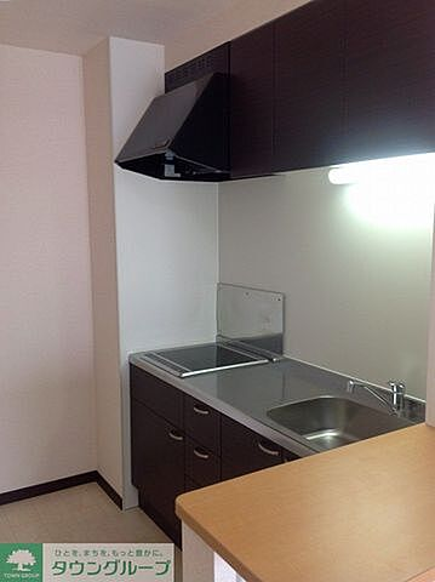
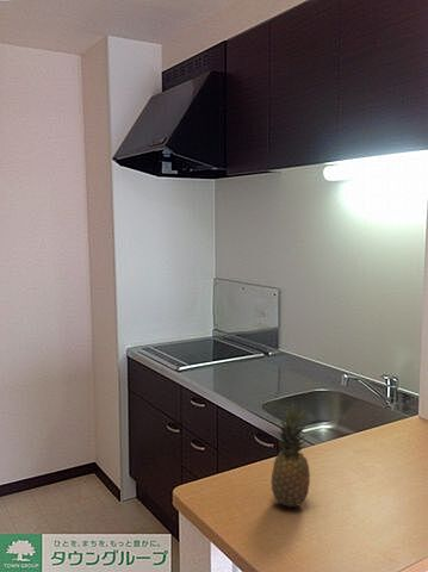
+ fruit (290, 454)
